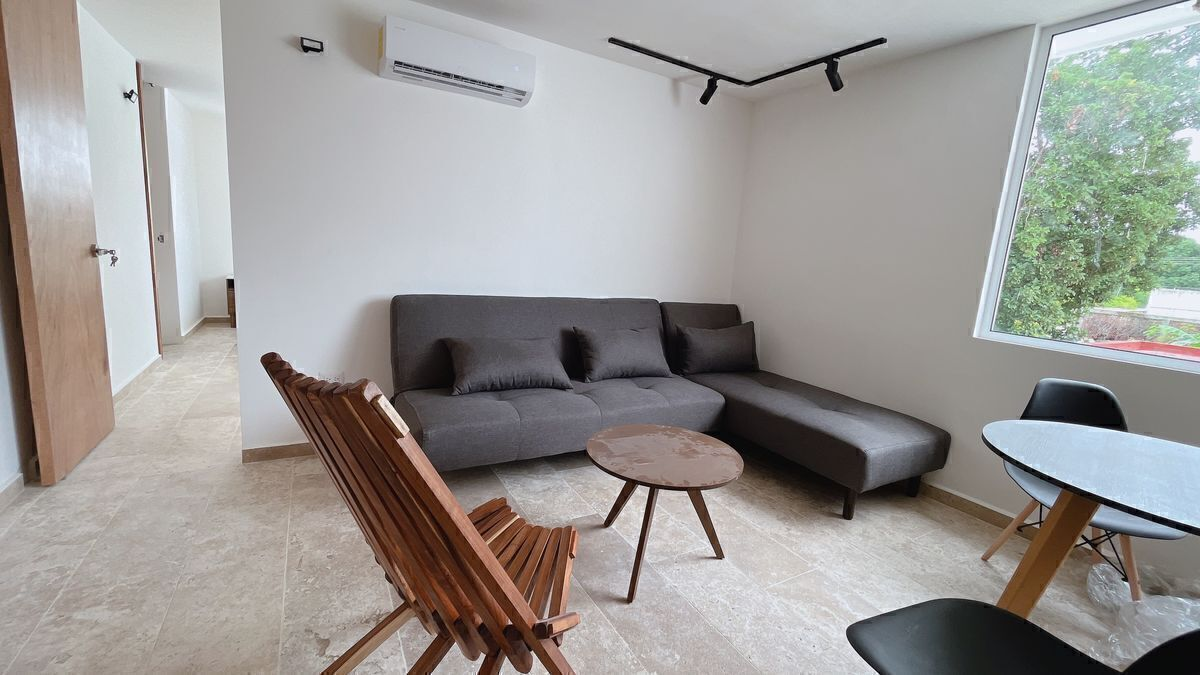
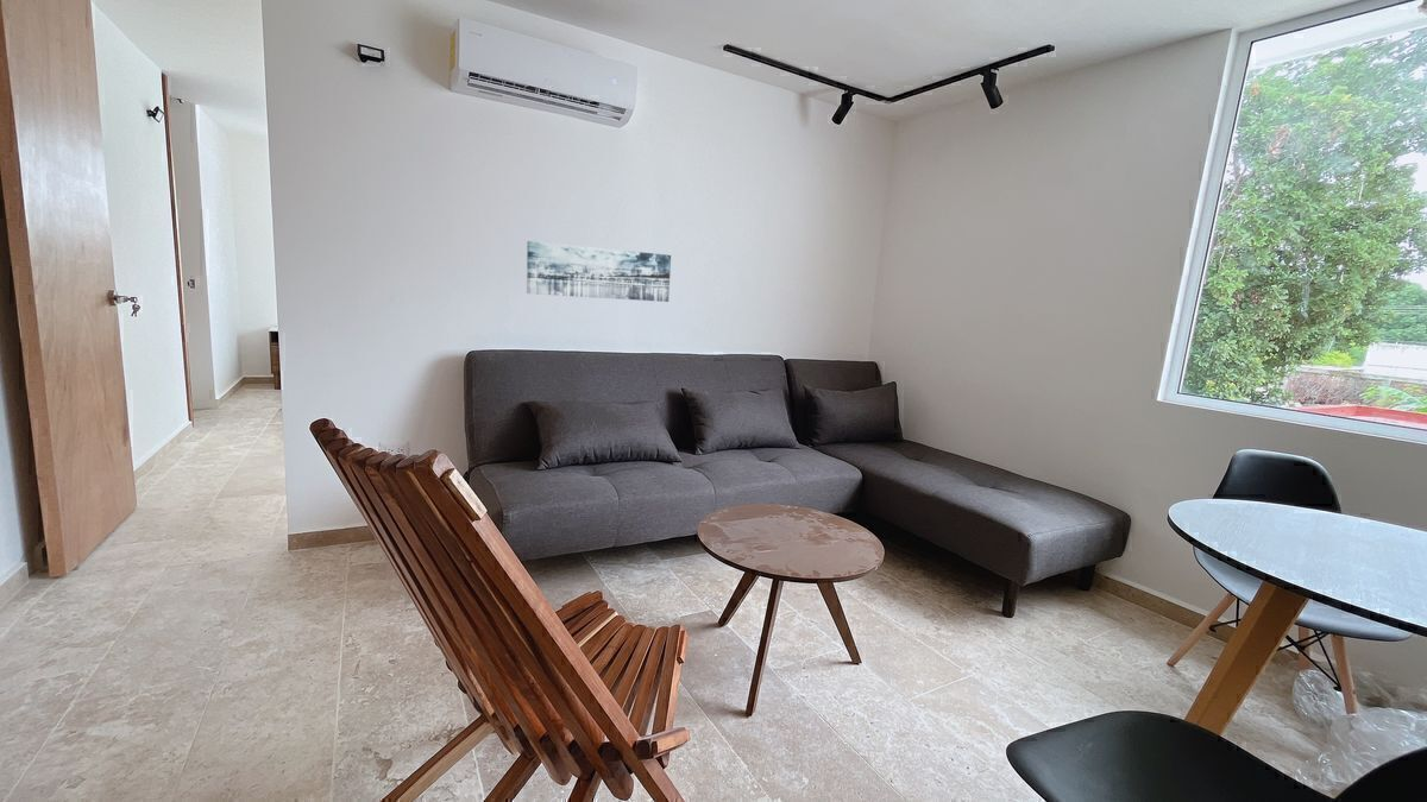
+ wall art (602, 273)
